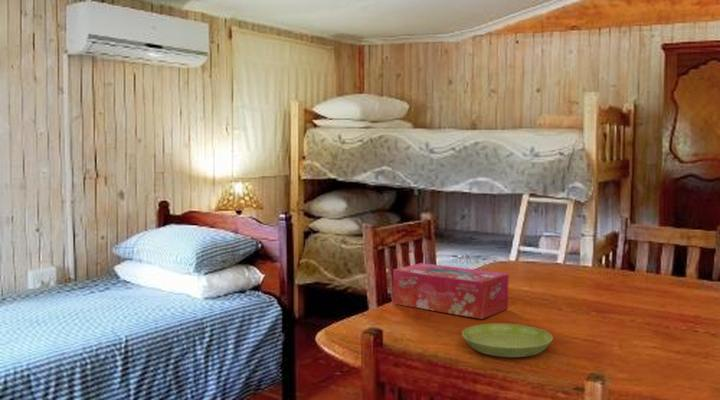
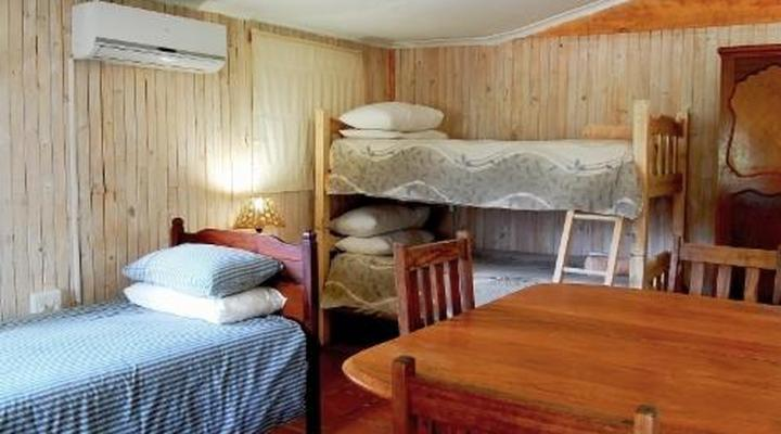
- saucer (506, 341)
- tissue box (449, 288)
